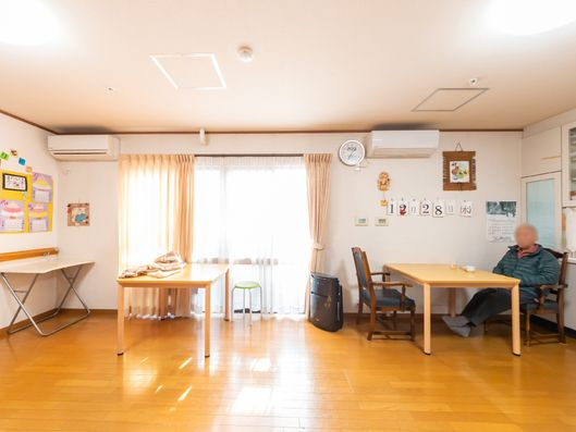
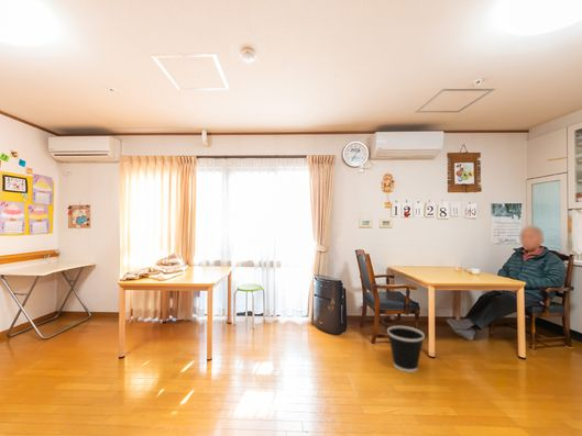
+ wastebasket (405, 348)
